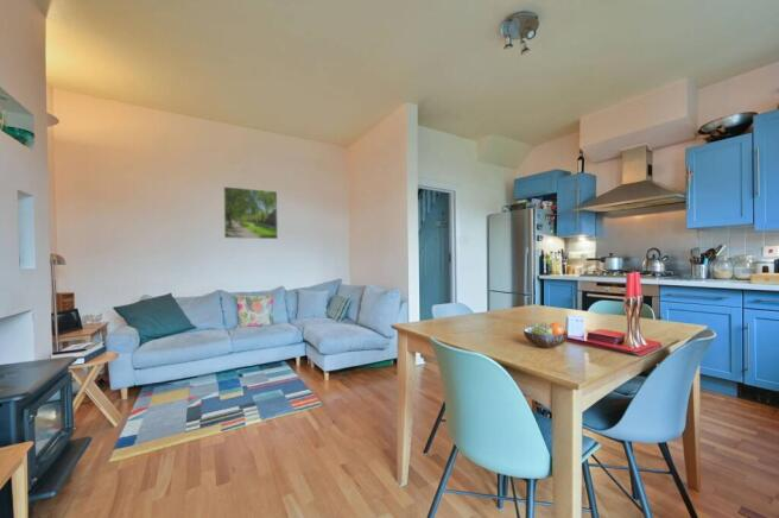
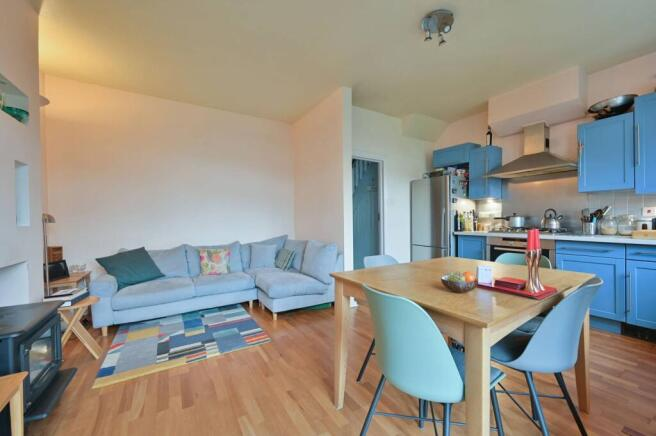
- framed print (251, 214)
